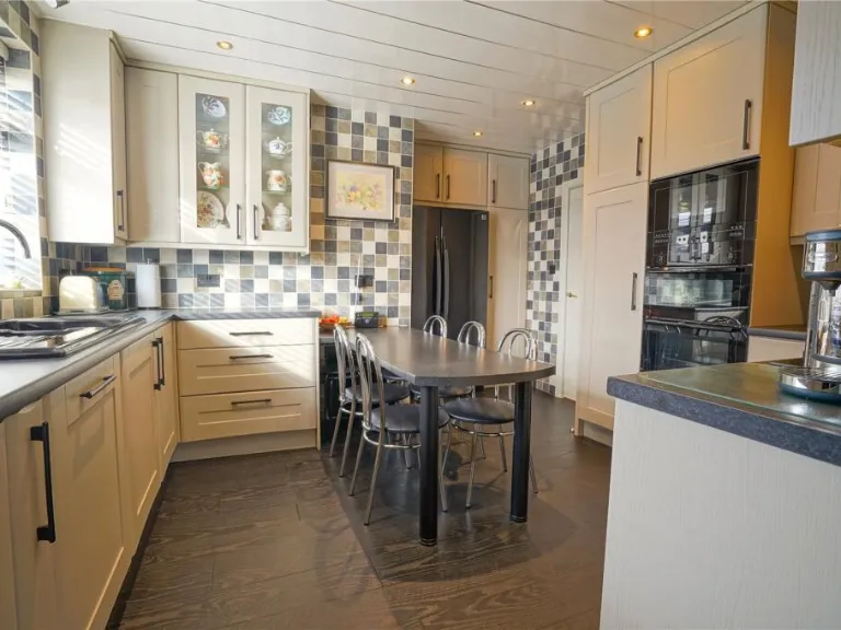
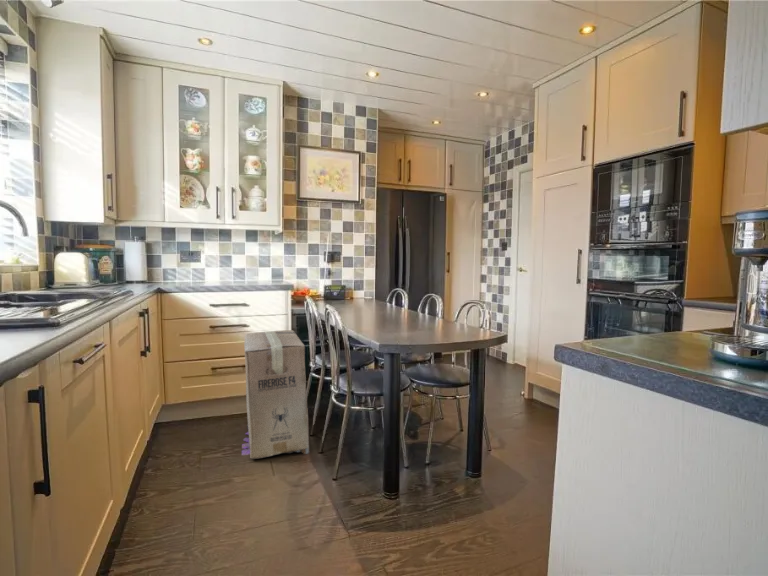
+ cardboard box (275, 385)
